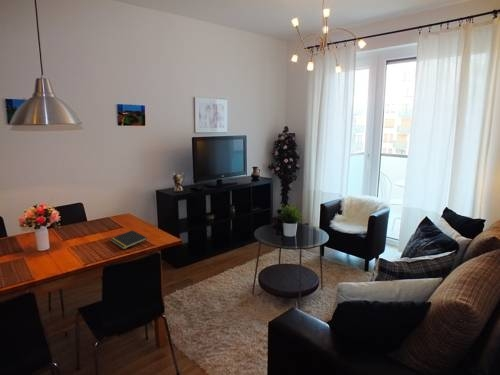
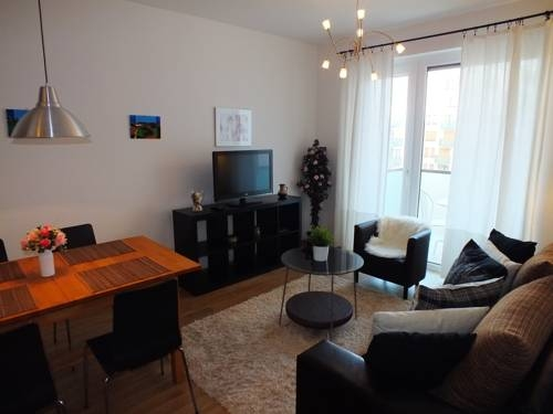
- notepad (128, 239)
